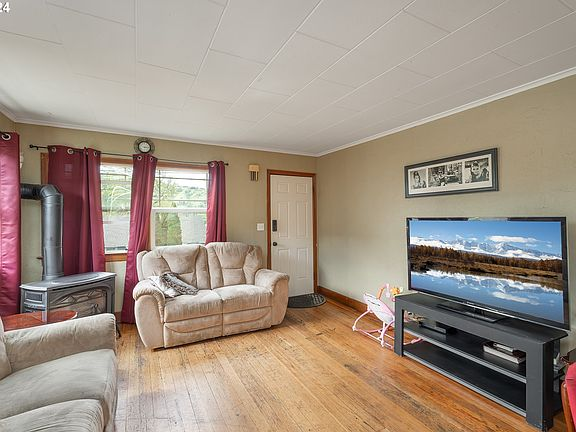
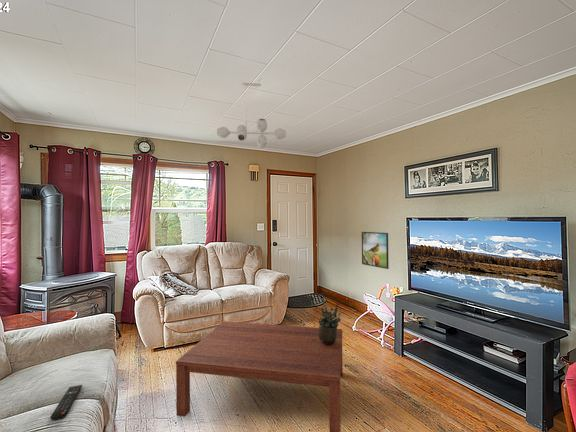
+ remote control (67, 401)
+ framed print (374, 249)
+ ceiling light fixture (246, 114)
+ coffee table (269, 367)
+ potted plant (328, 319)
